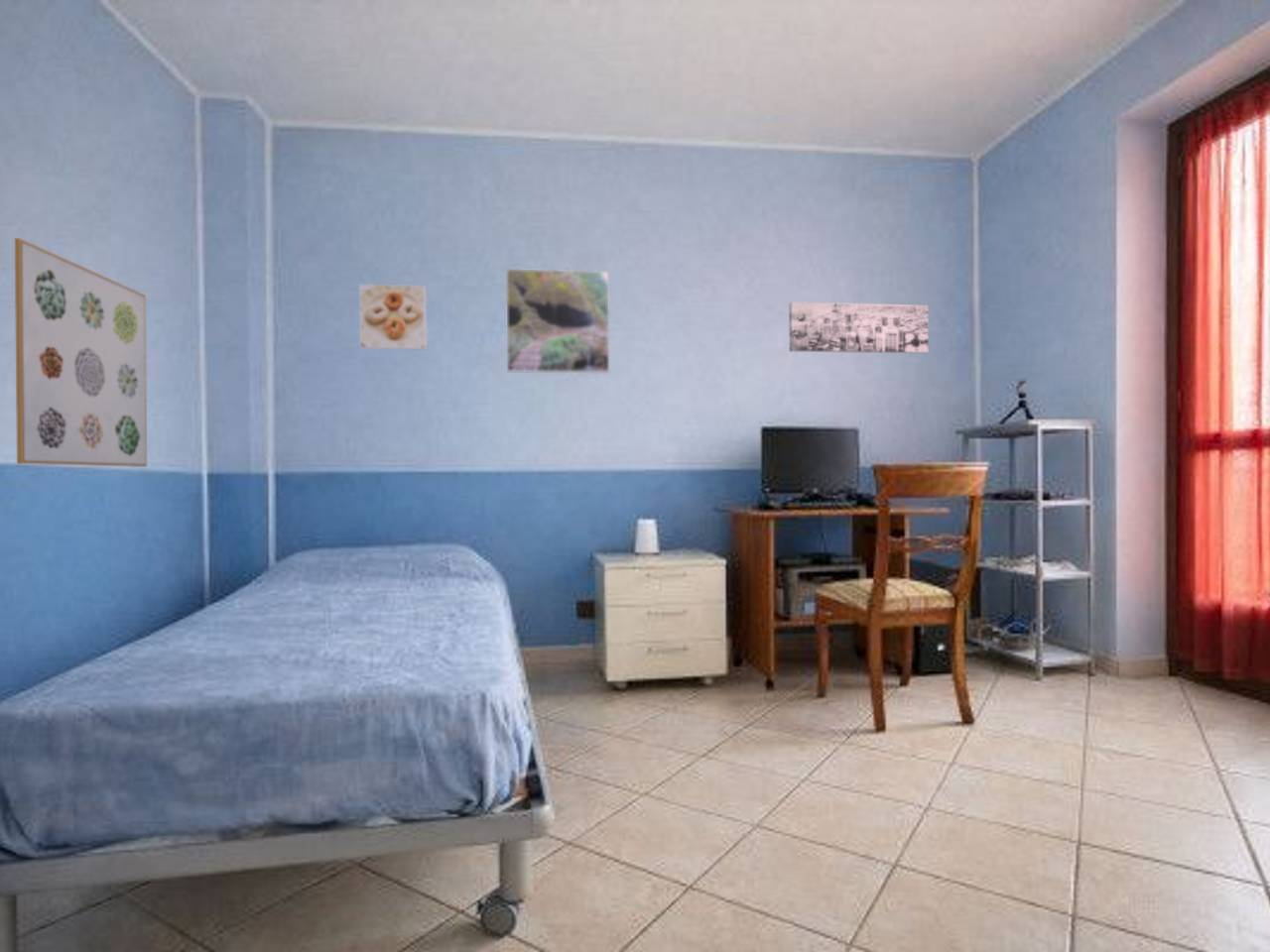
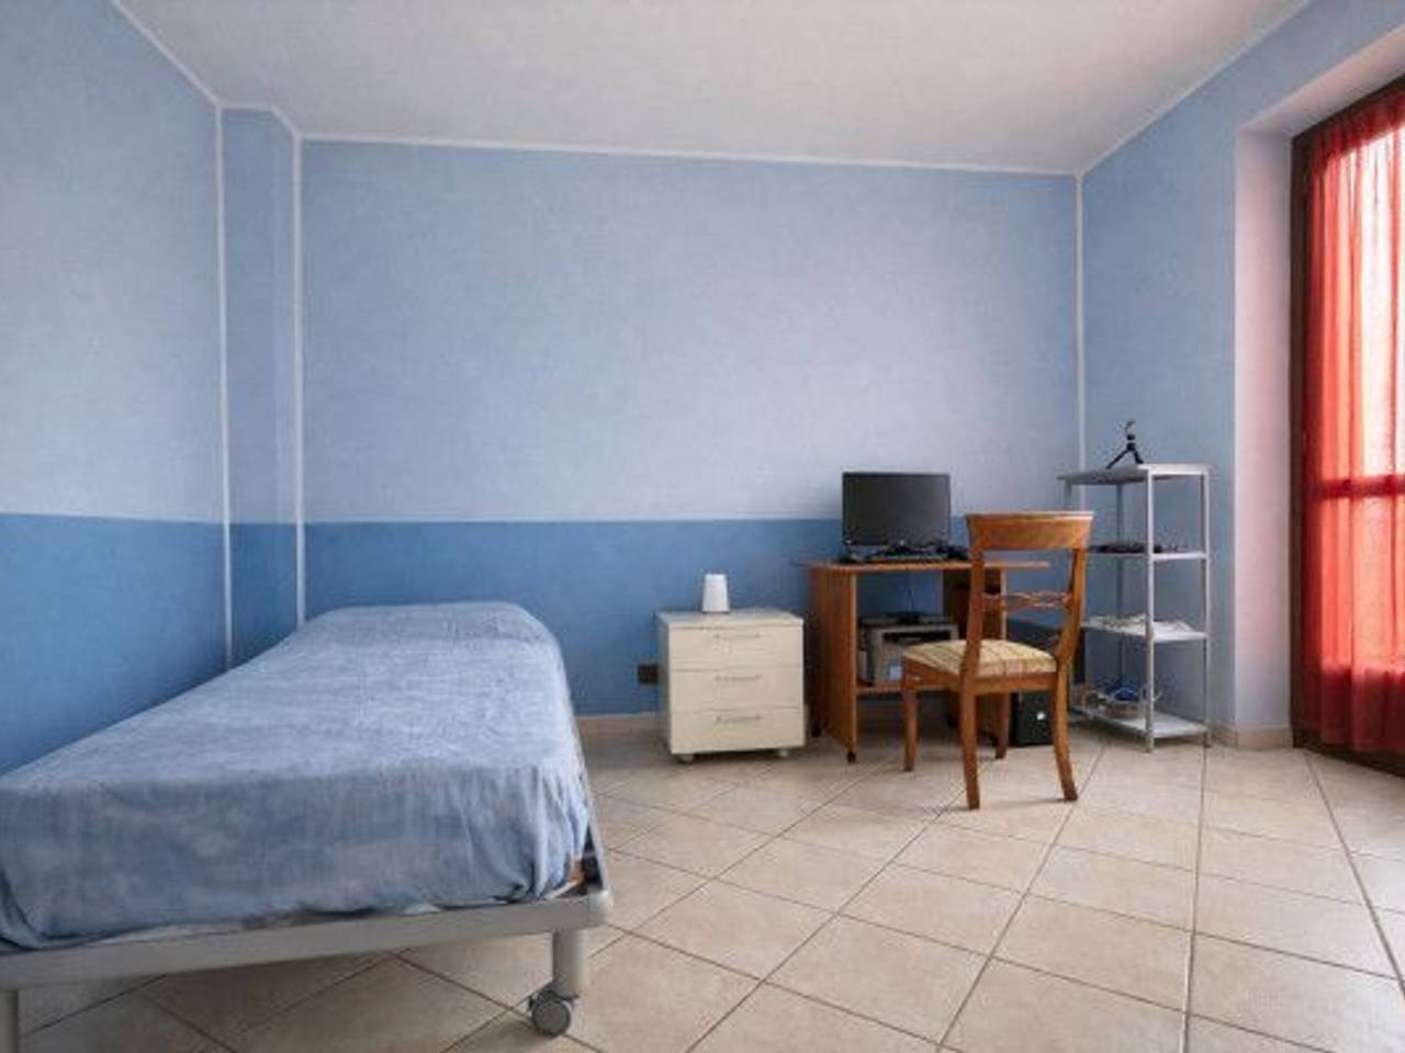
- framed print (393, 316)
- wall art (89, 368)
- wall art (859, 327)
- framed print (558, 321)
